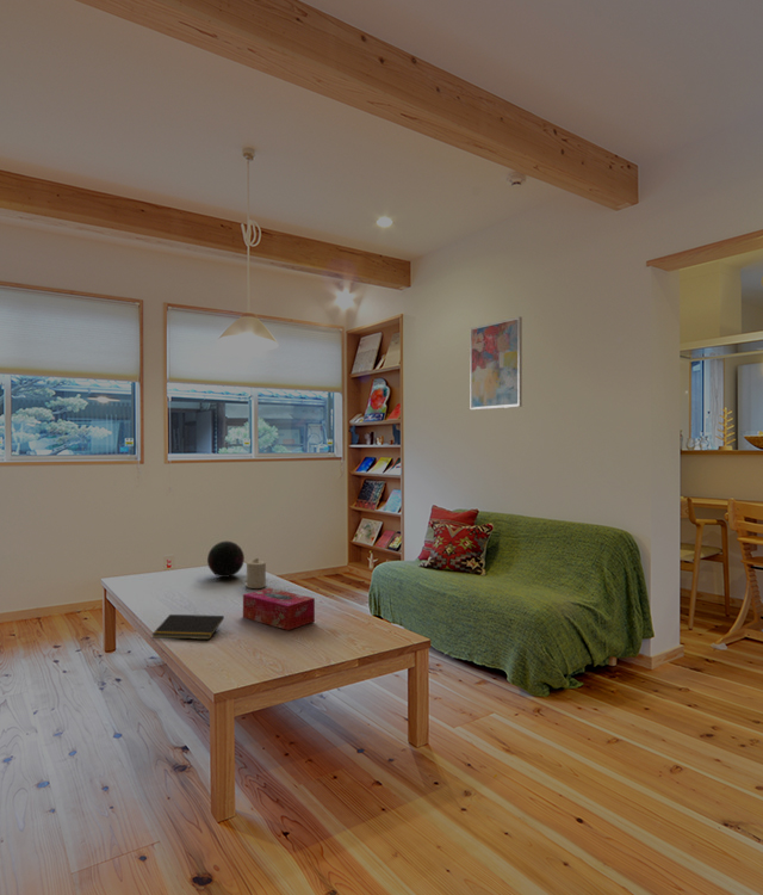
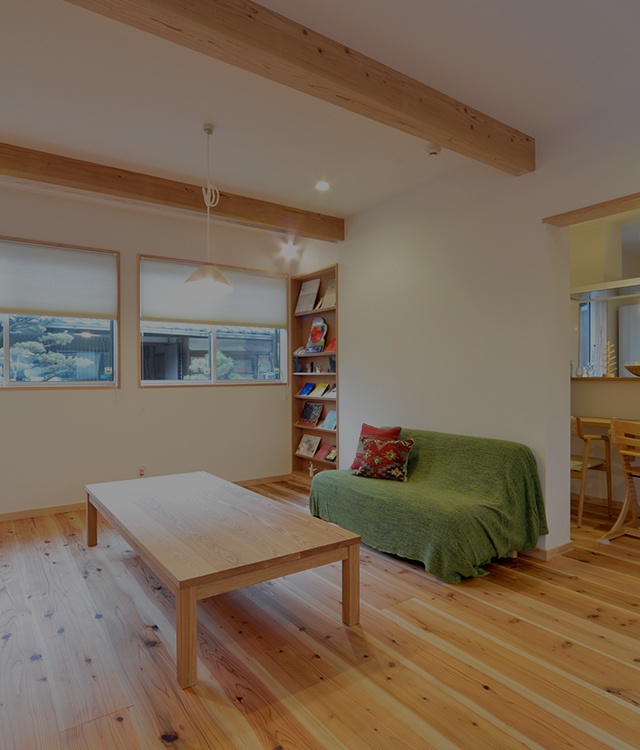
- tissue box (278, 607)
- candle (255, 572)
- wall art (495, 365)
- notepad (188, 625)
- decorative orb (225, 558)
